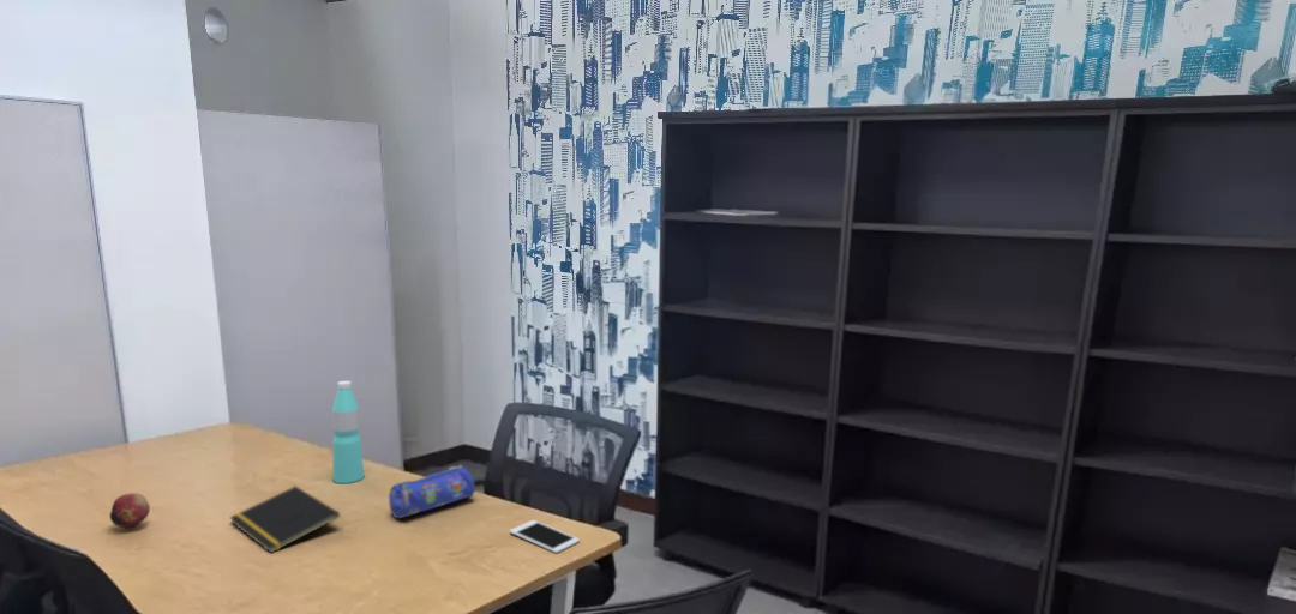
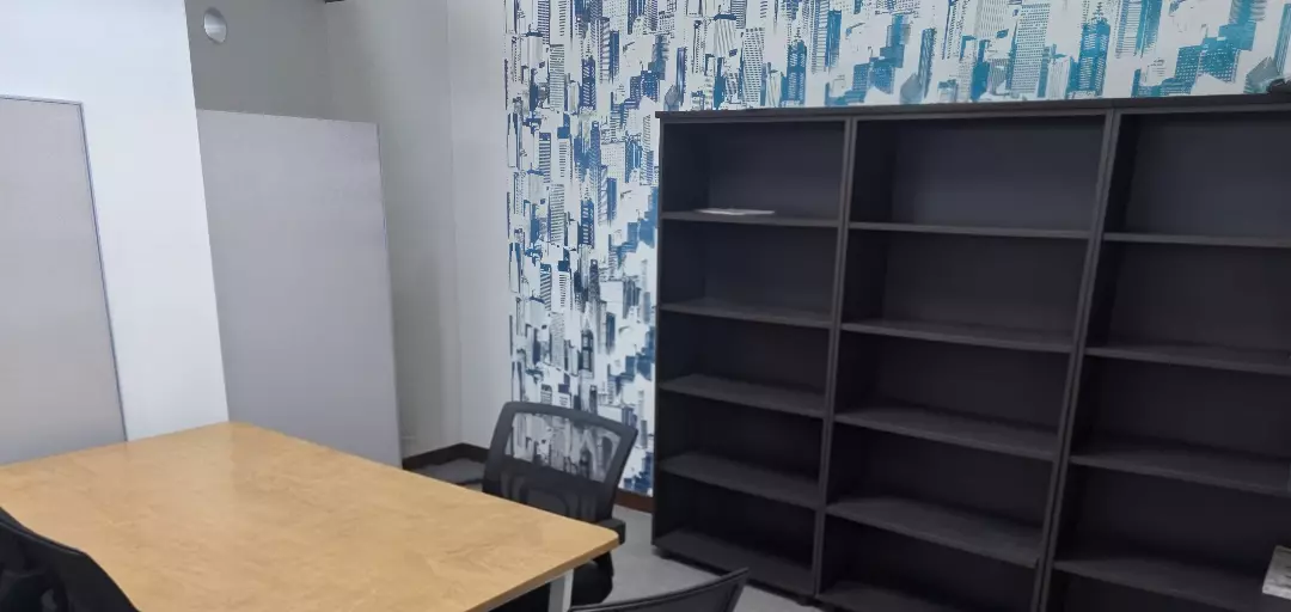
- notepad (284, 517)
- fruit (130, 511)
- cell phone (544, 535)
- water bottle (346, 431)
- pencil case (433, 489)
